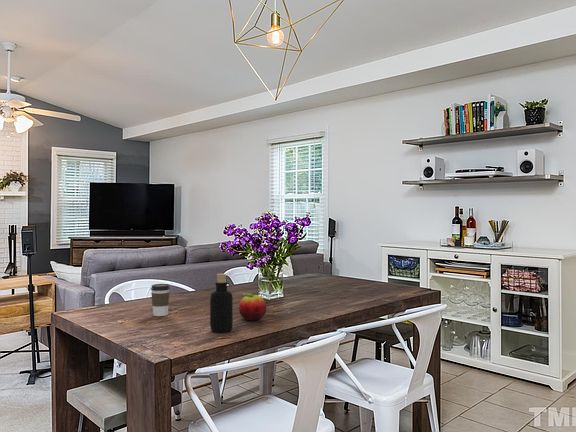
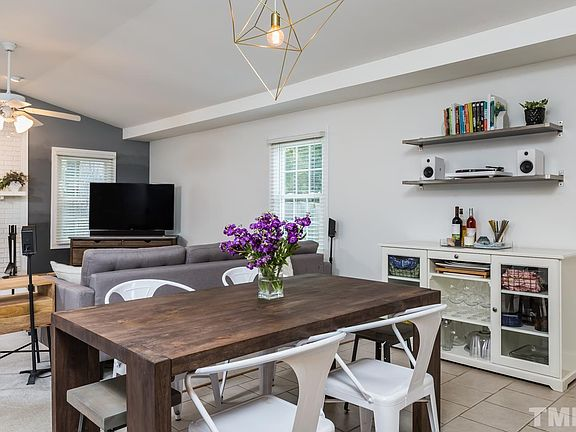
- coffee cup (160, 299)
- bottle (221, 302)
- fruit (252, 306)
